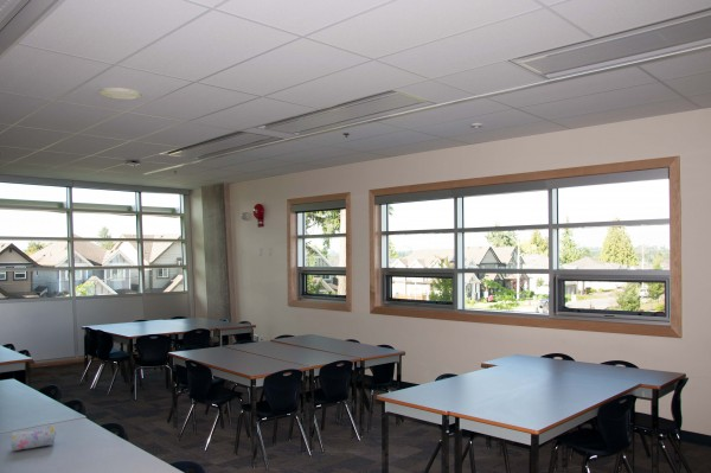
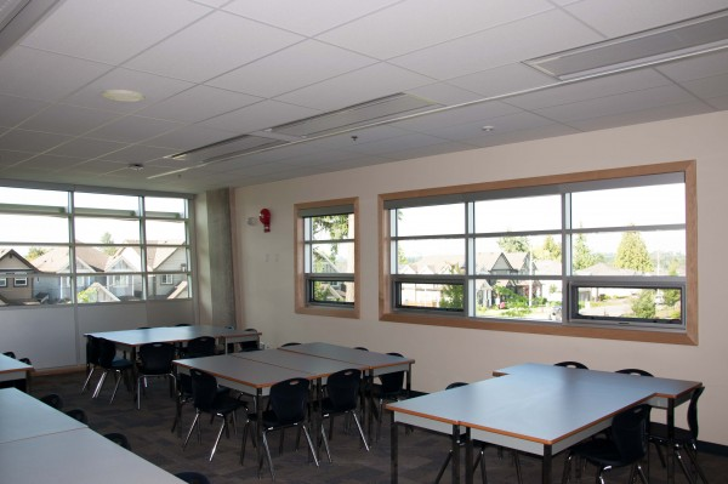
- pencil case (33, 437)
